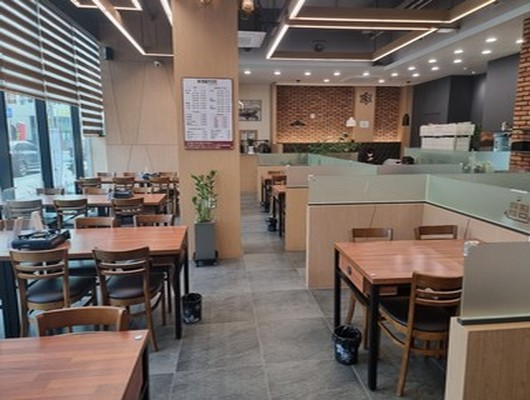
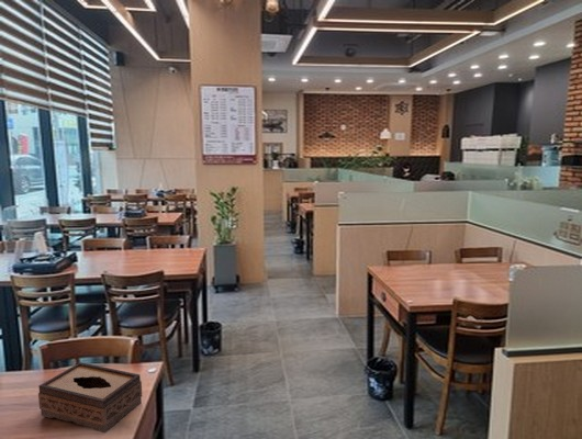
+ tissue box (91, 394)
